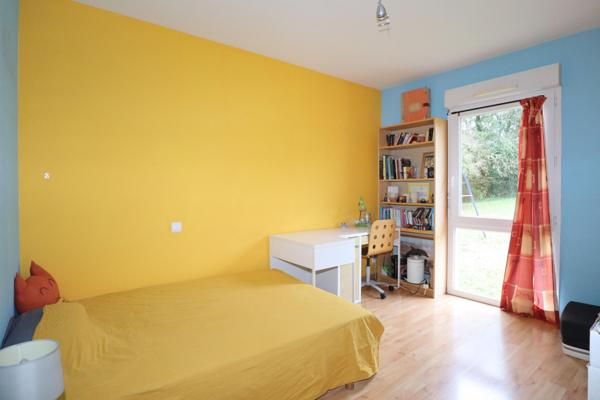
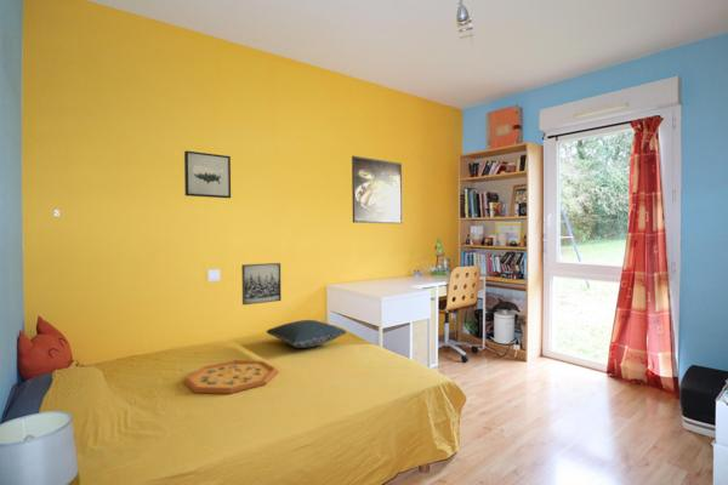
+ wall art (207, 175)
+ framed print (377, 192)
+ wall art (261, 283)
+ pillow (306, 332)
+ decorative tray (232, 375)
